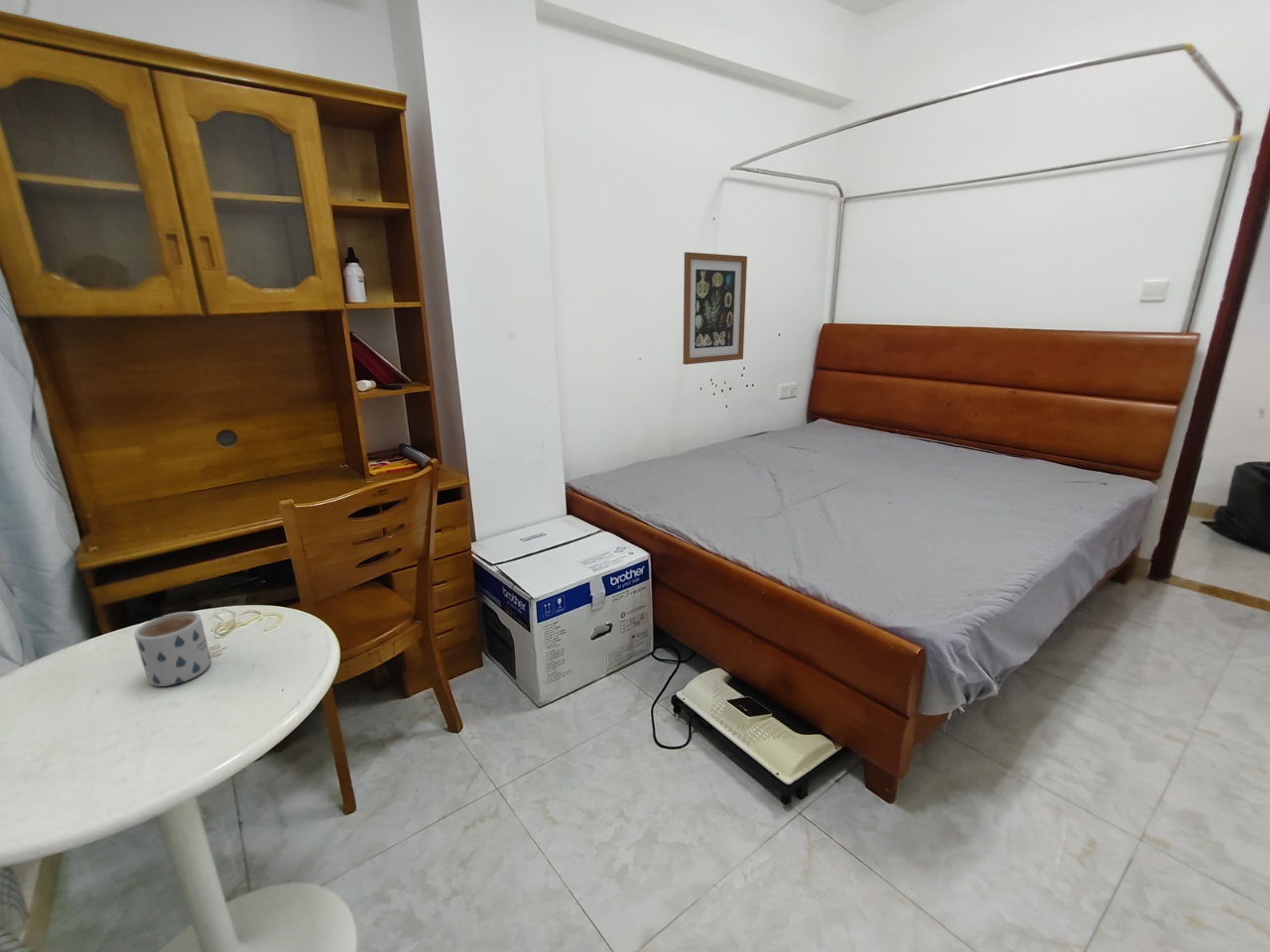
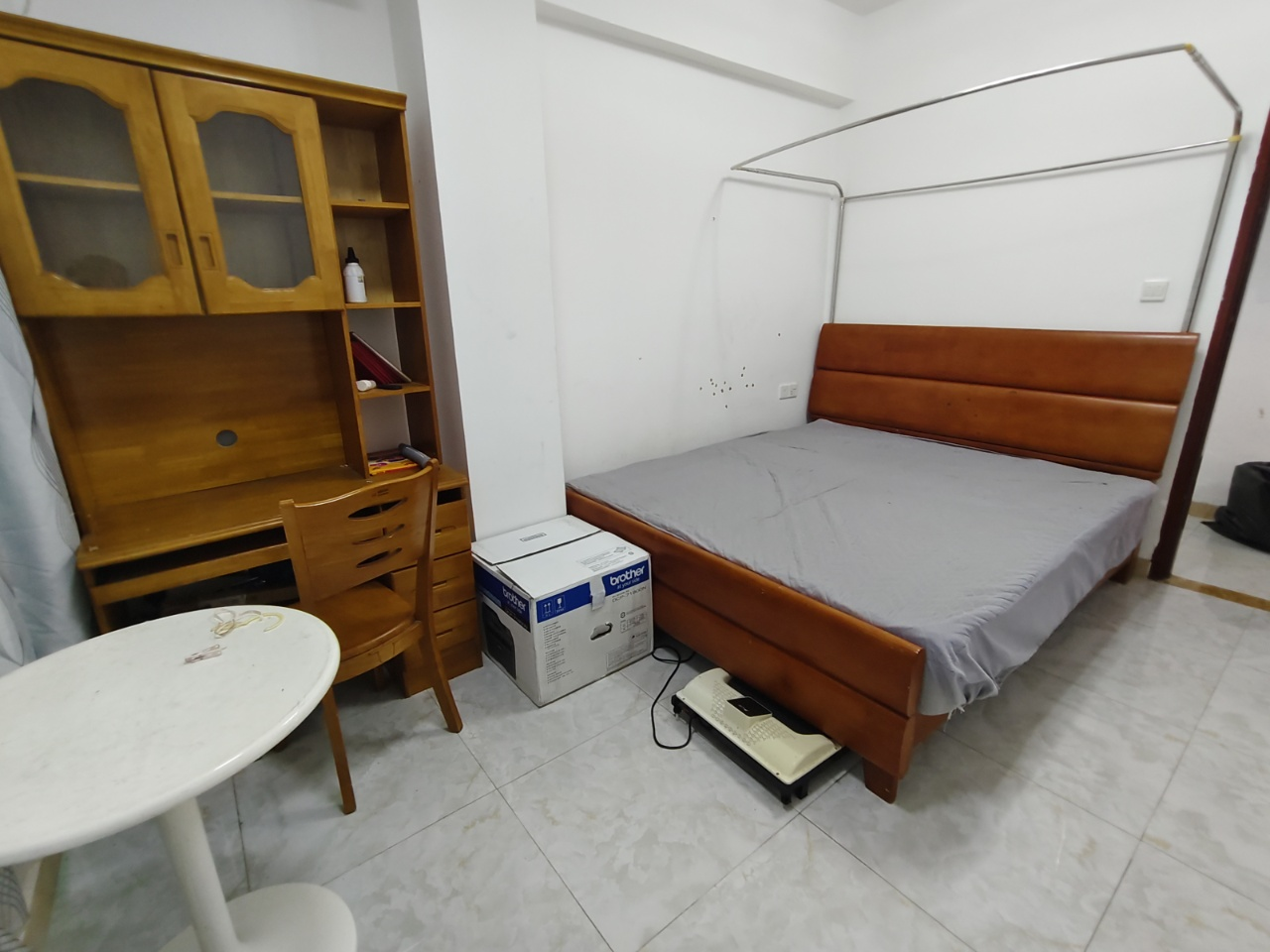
- wall art (715, 308)
- mug (176, 643)
